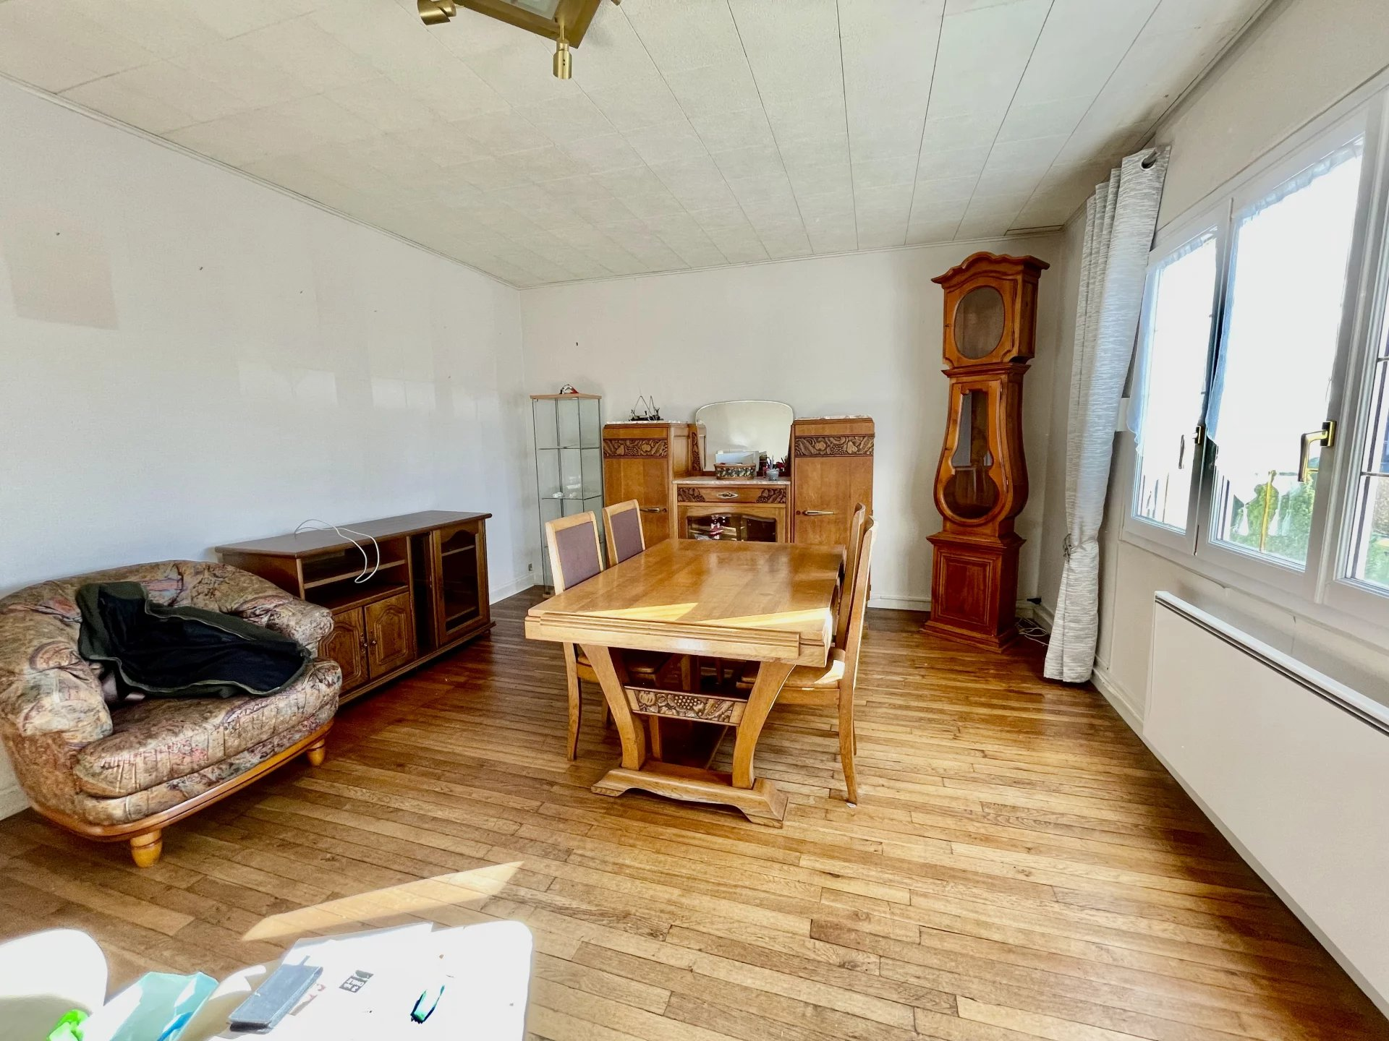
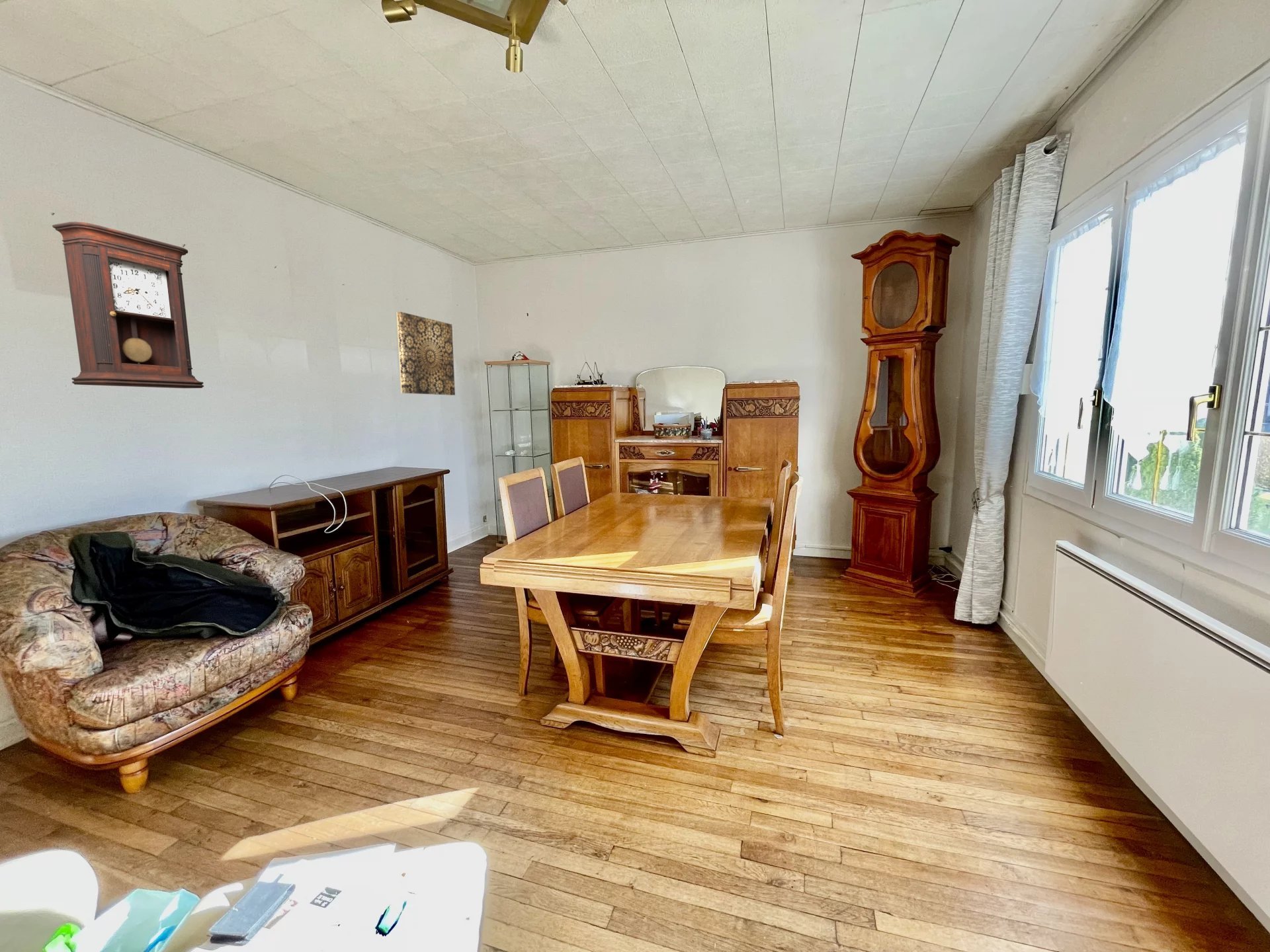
+ pendulum clock (138, 313)
+ wall art (428, 356)
